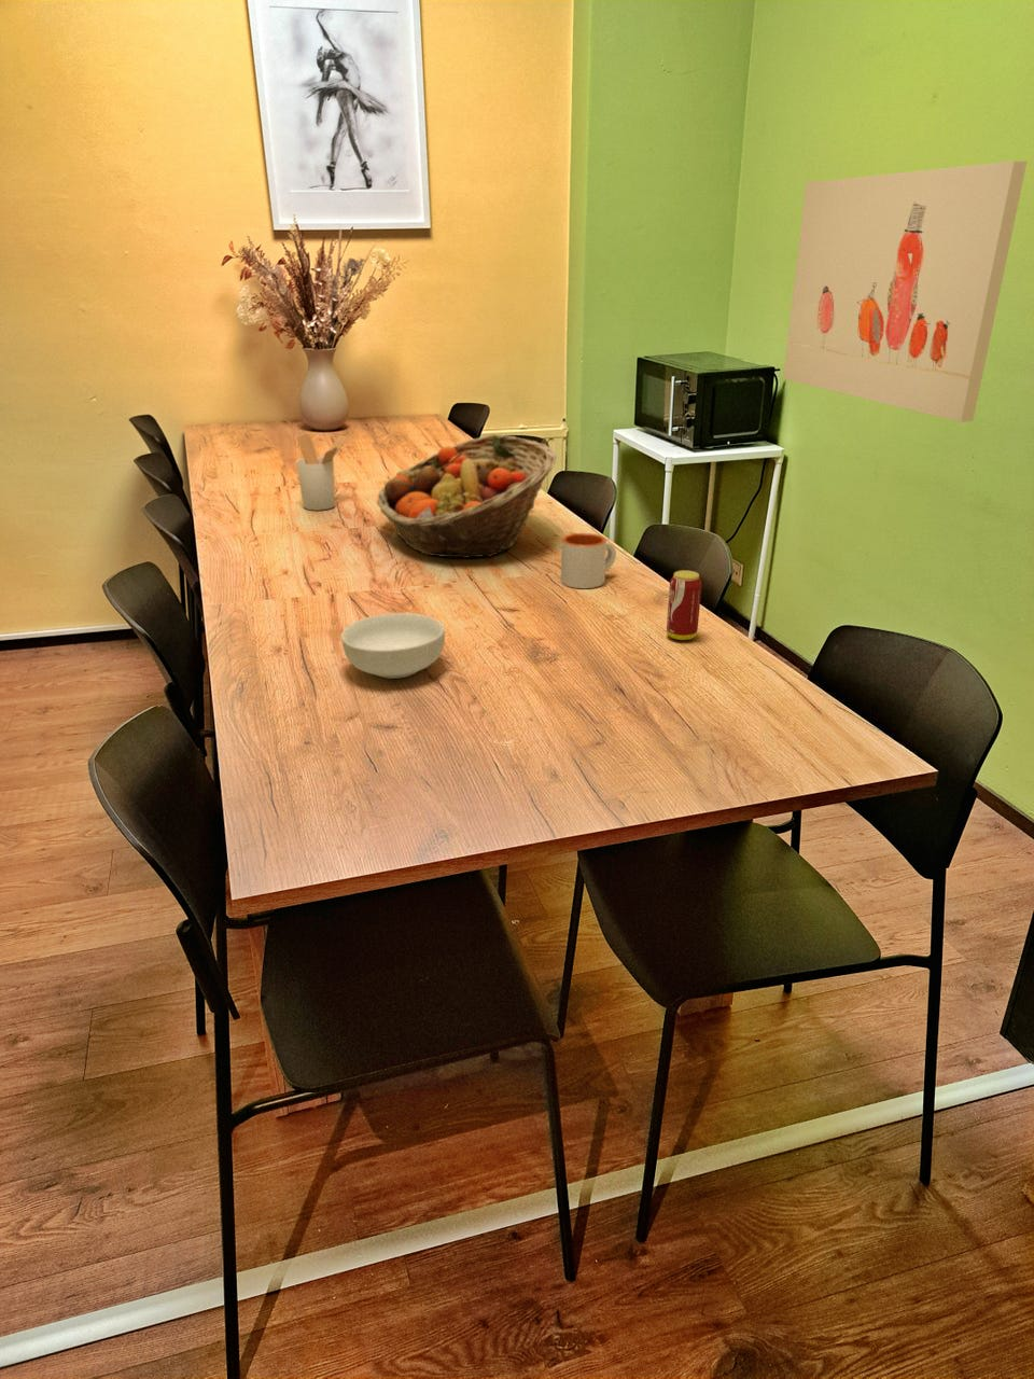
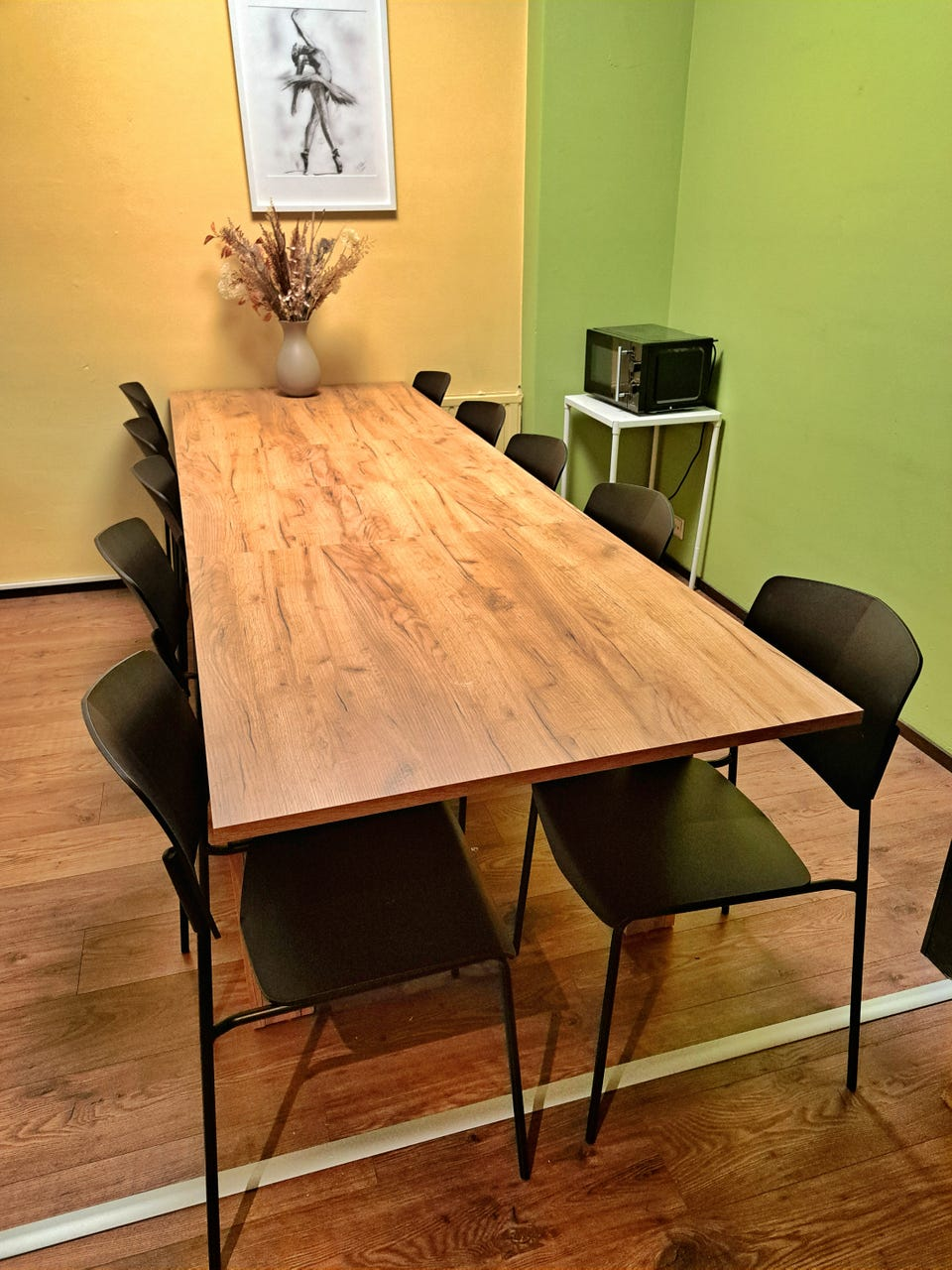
- mug (589, 559)
- wall art (881, 290)
- utensil holder (324, 471)
- fruit basket (465, 492)
- beverage can (683, 606)
- cereal bowl (394, 648)
